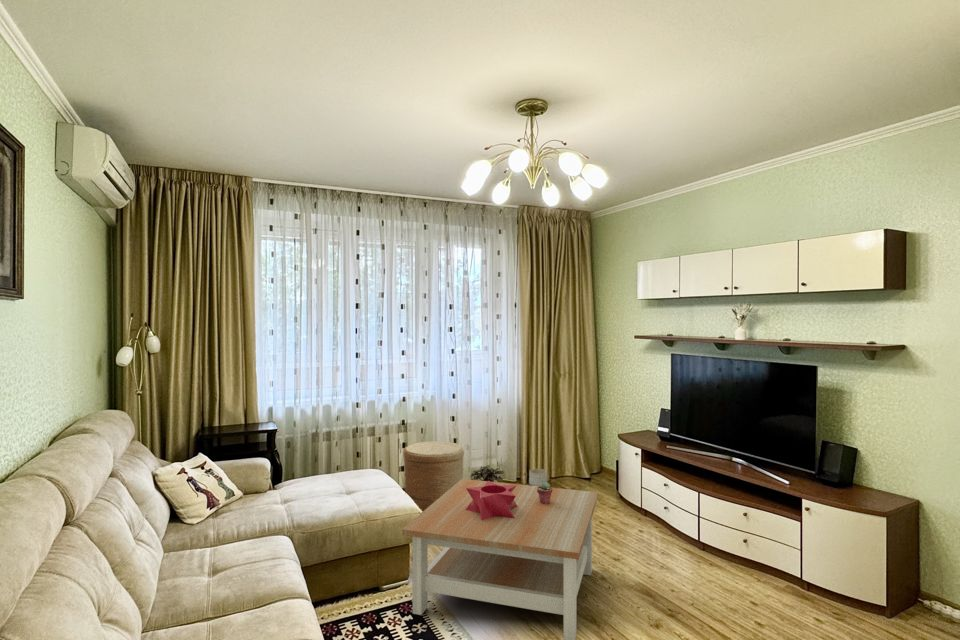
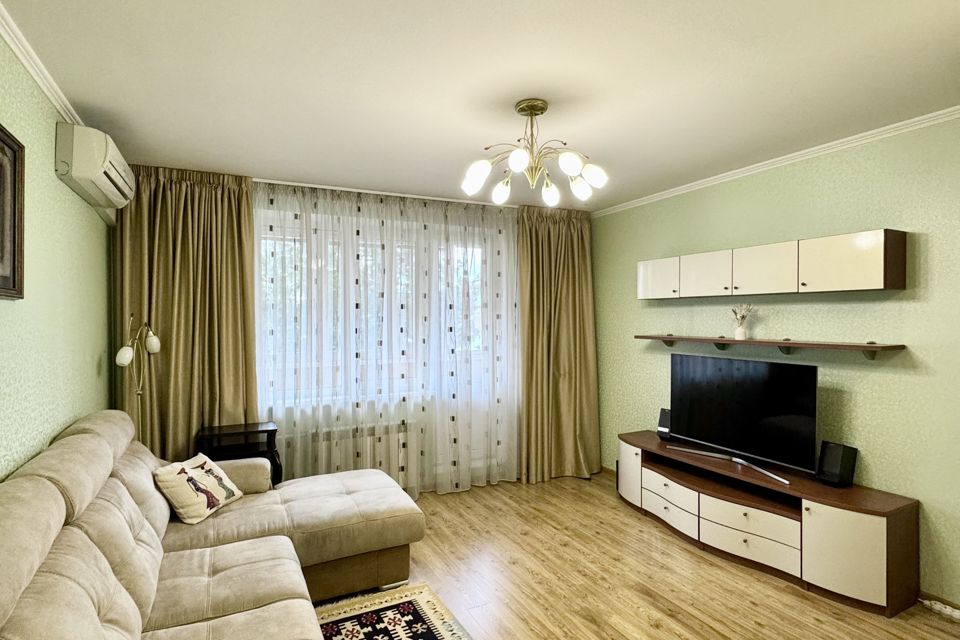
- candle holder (495, 500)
- planter (538, 478)
- basket (433, 476)
- potted plant (486, 479)
- potted succulent (544, 491)
- coffee table (509, 549)
